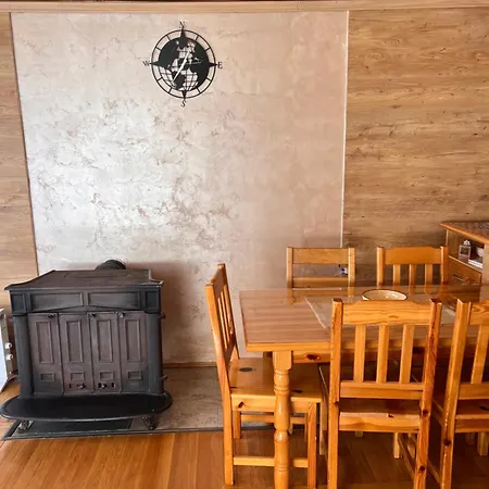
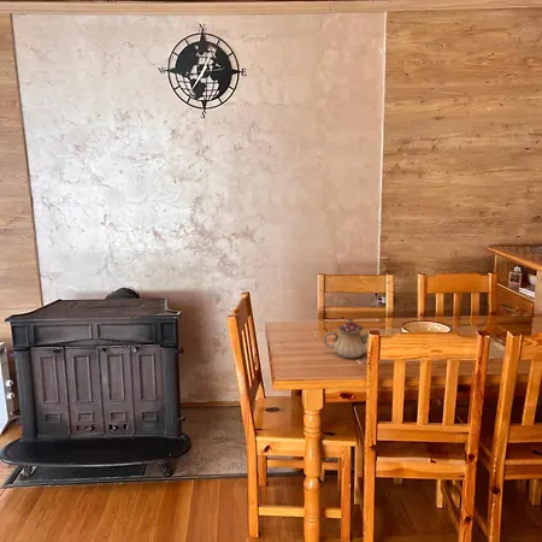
+ teapot (347, 335)
